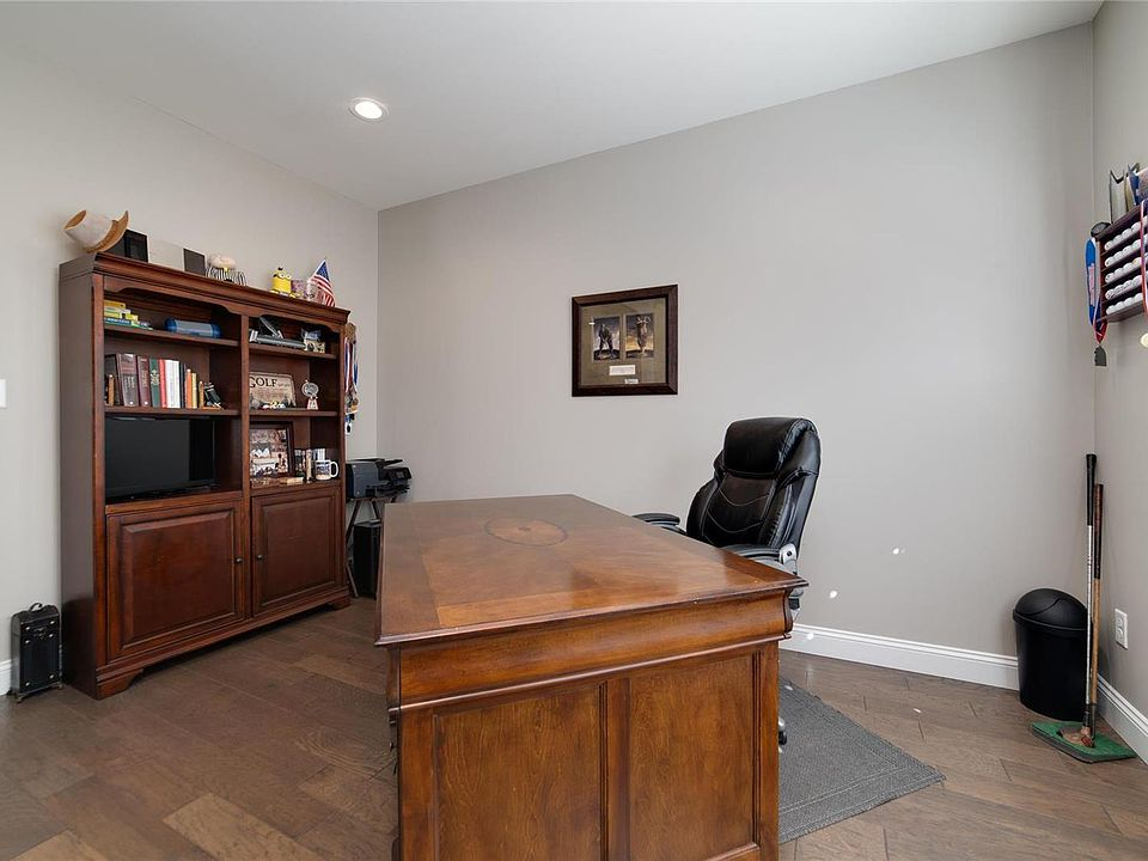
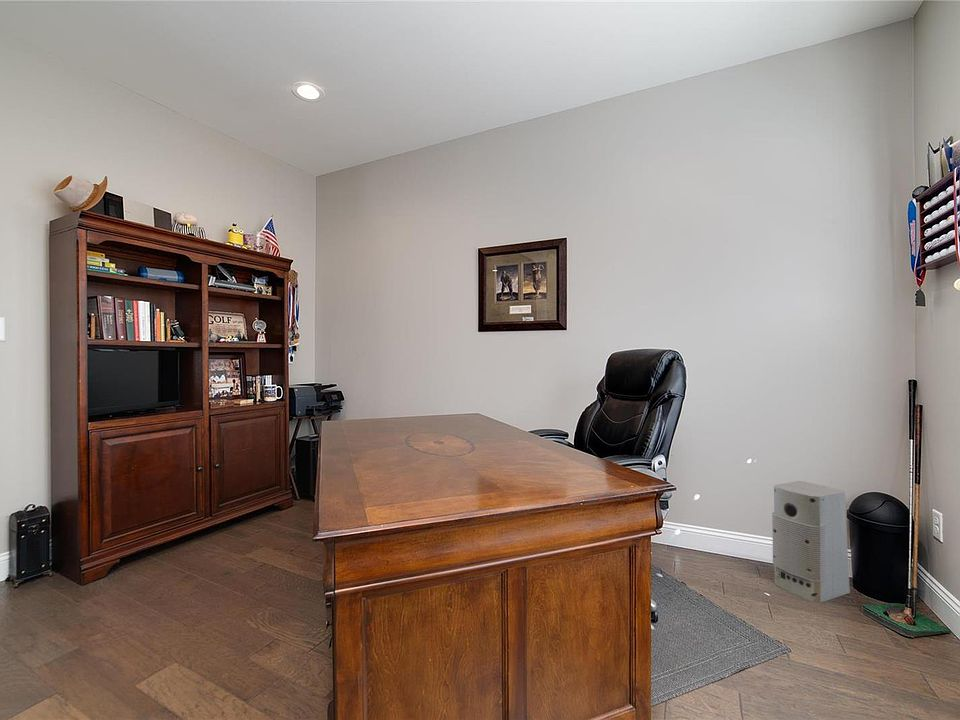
+ air purifier (809, 538)
